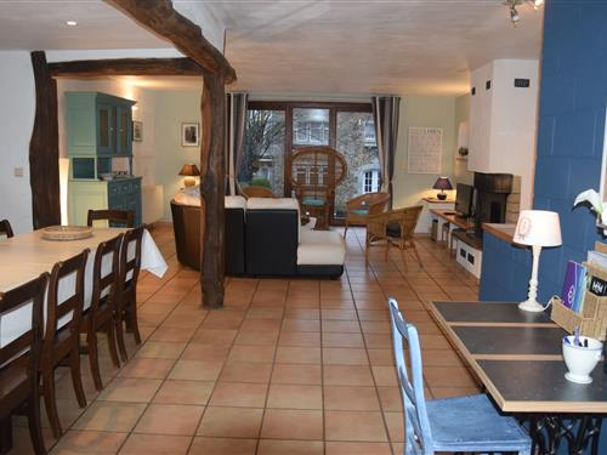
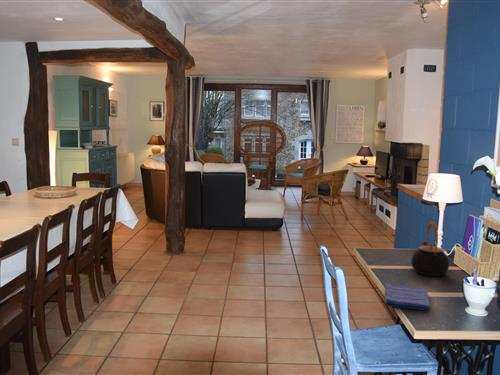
+ teapot (430, 246)
+ dish towel (406, 295)
